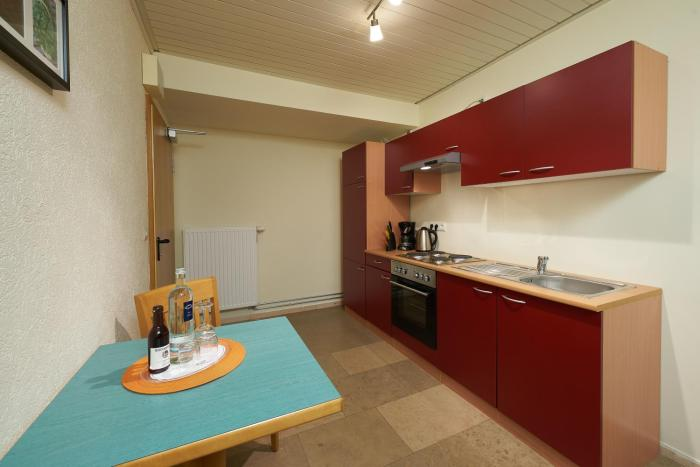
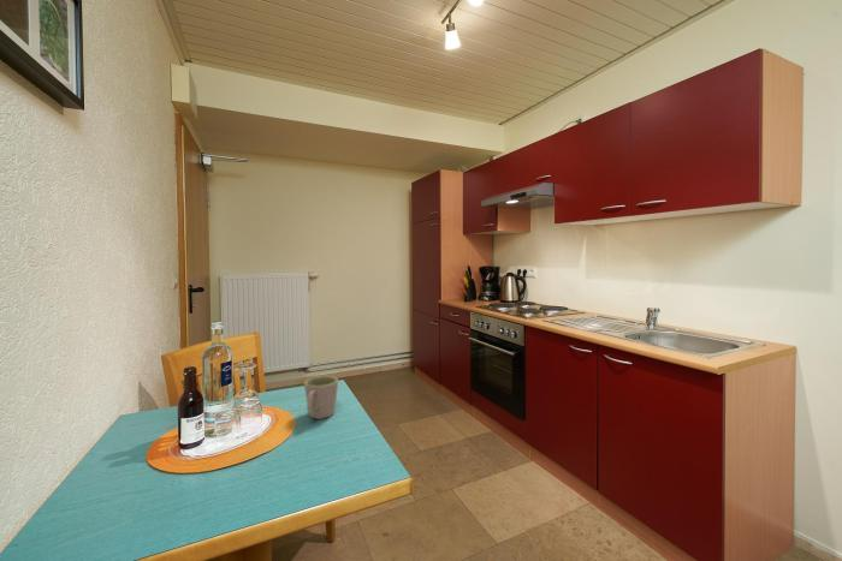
+ mug (319, 399)
